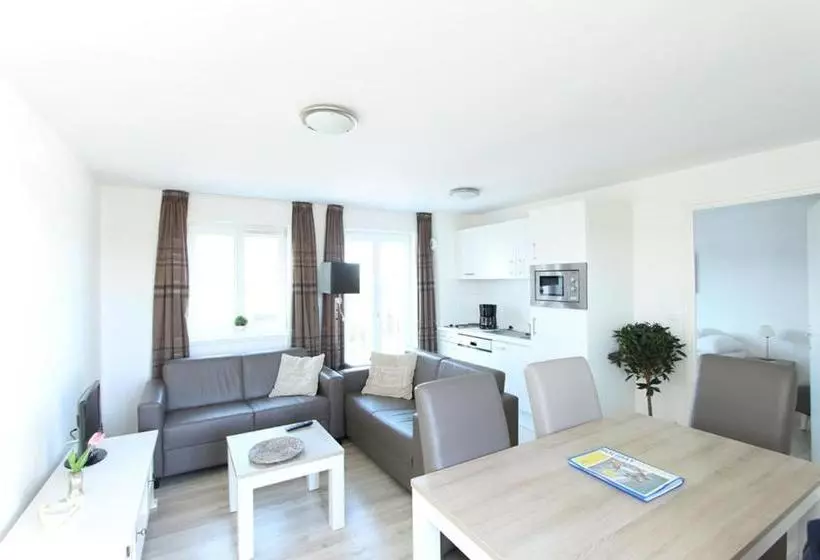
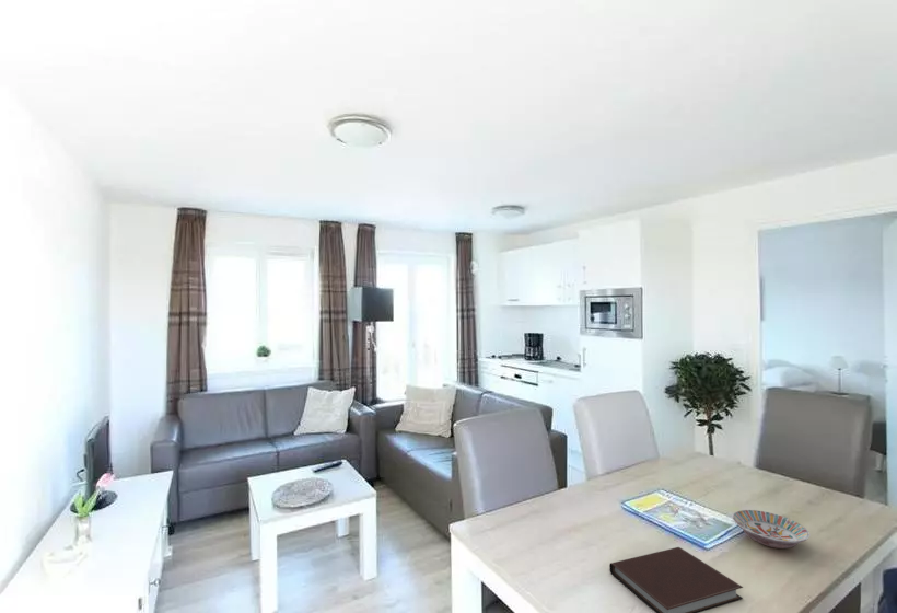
+ notebook (673, 579)
+ bowl (769, 532)
